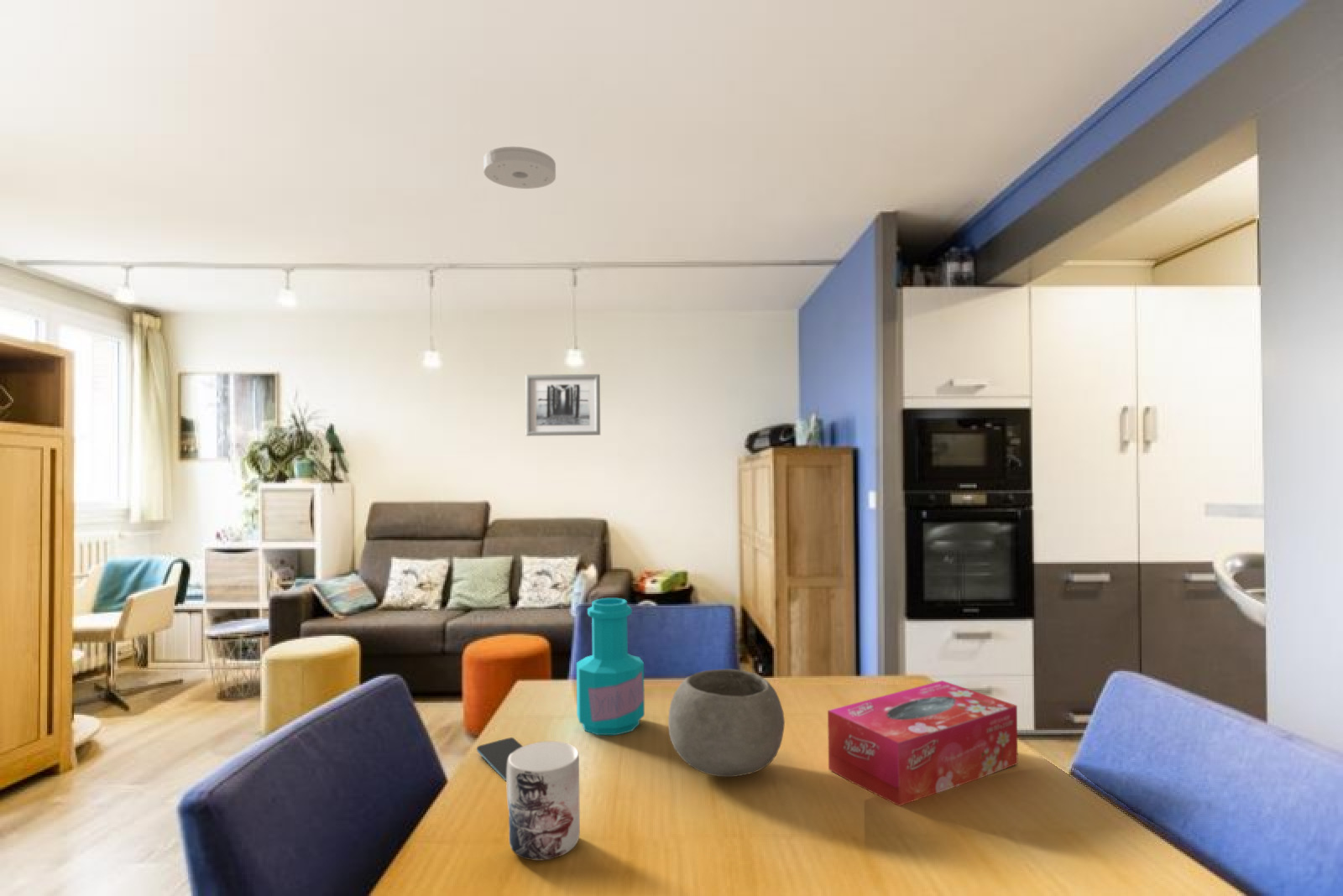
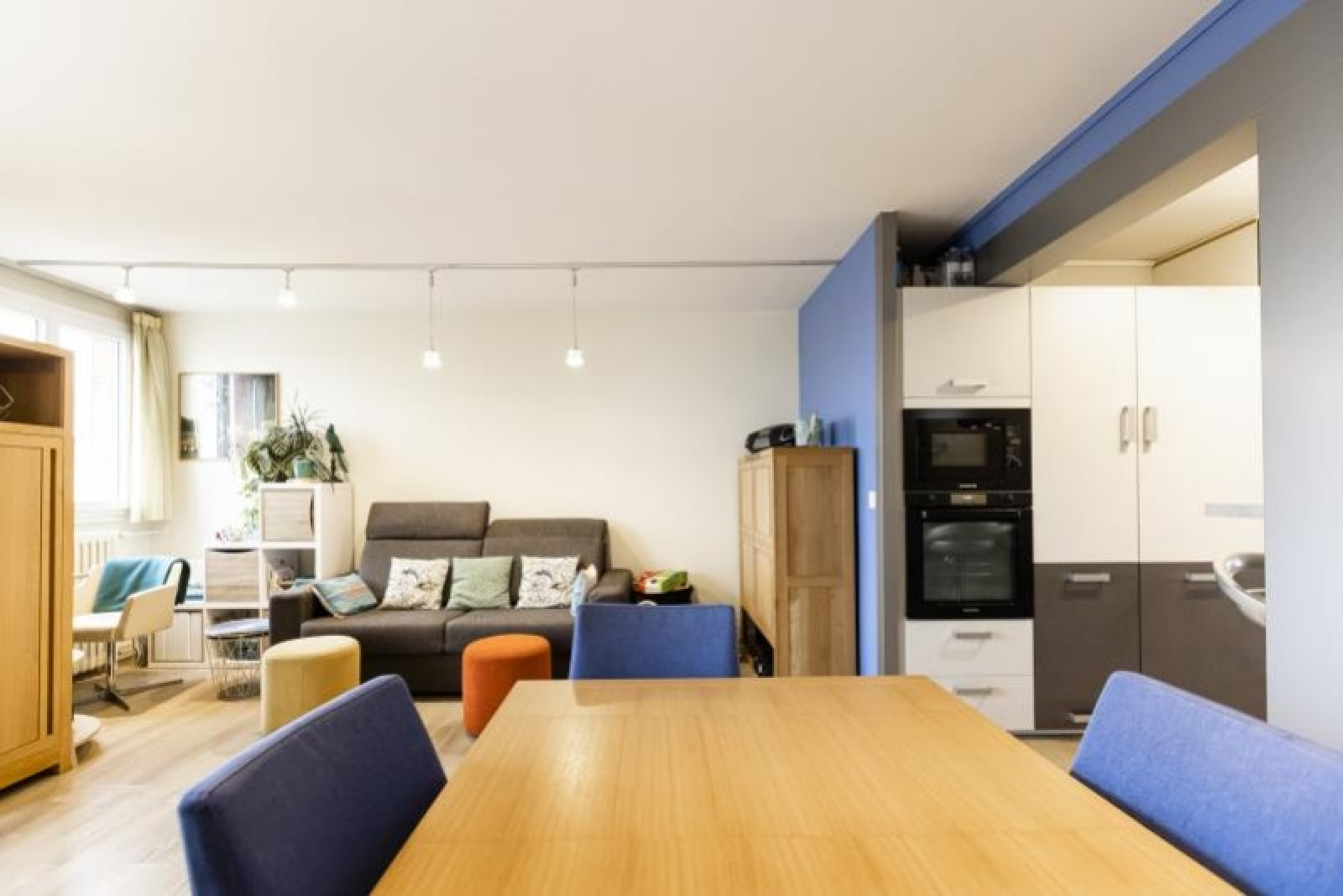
- bottle (609, 663)
- wall art (562, 404)
- smoke detector (520, 169)
- bowl (725, 724)
- tissue box (923, 737)
- smartphone (508, 758)
- mug (536, 798)
